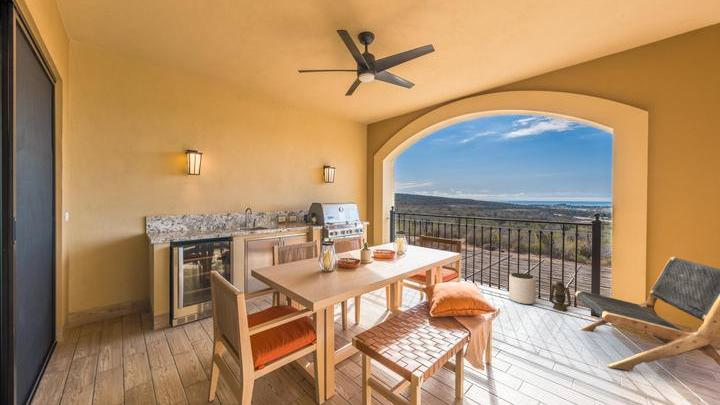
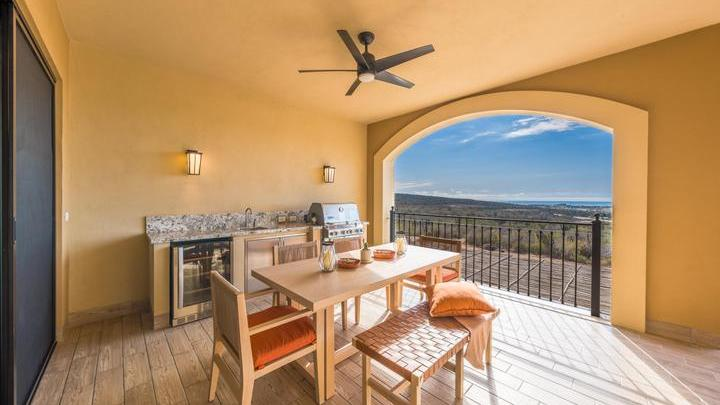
- lounge chair (644, 307)
- lantern (560, 295)
- plant pot (522, 288)
